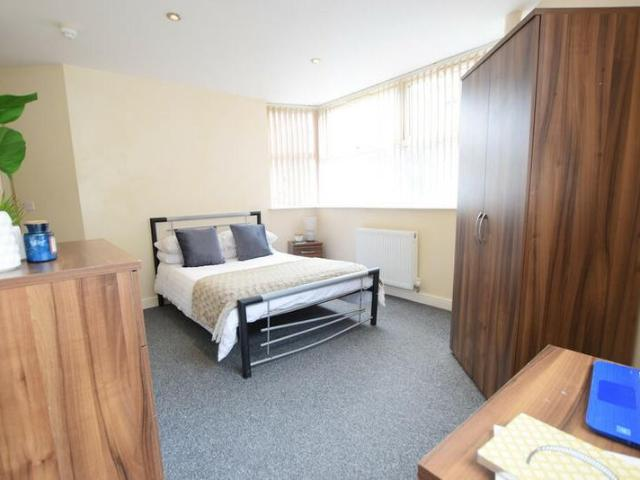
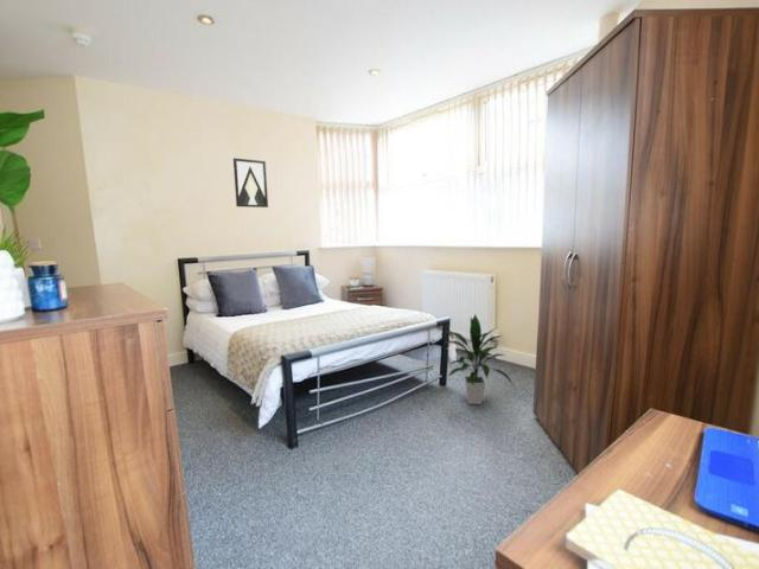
+ wall art (250, 183)
+ indoor plant (477, 360)
